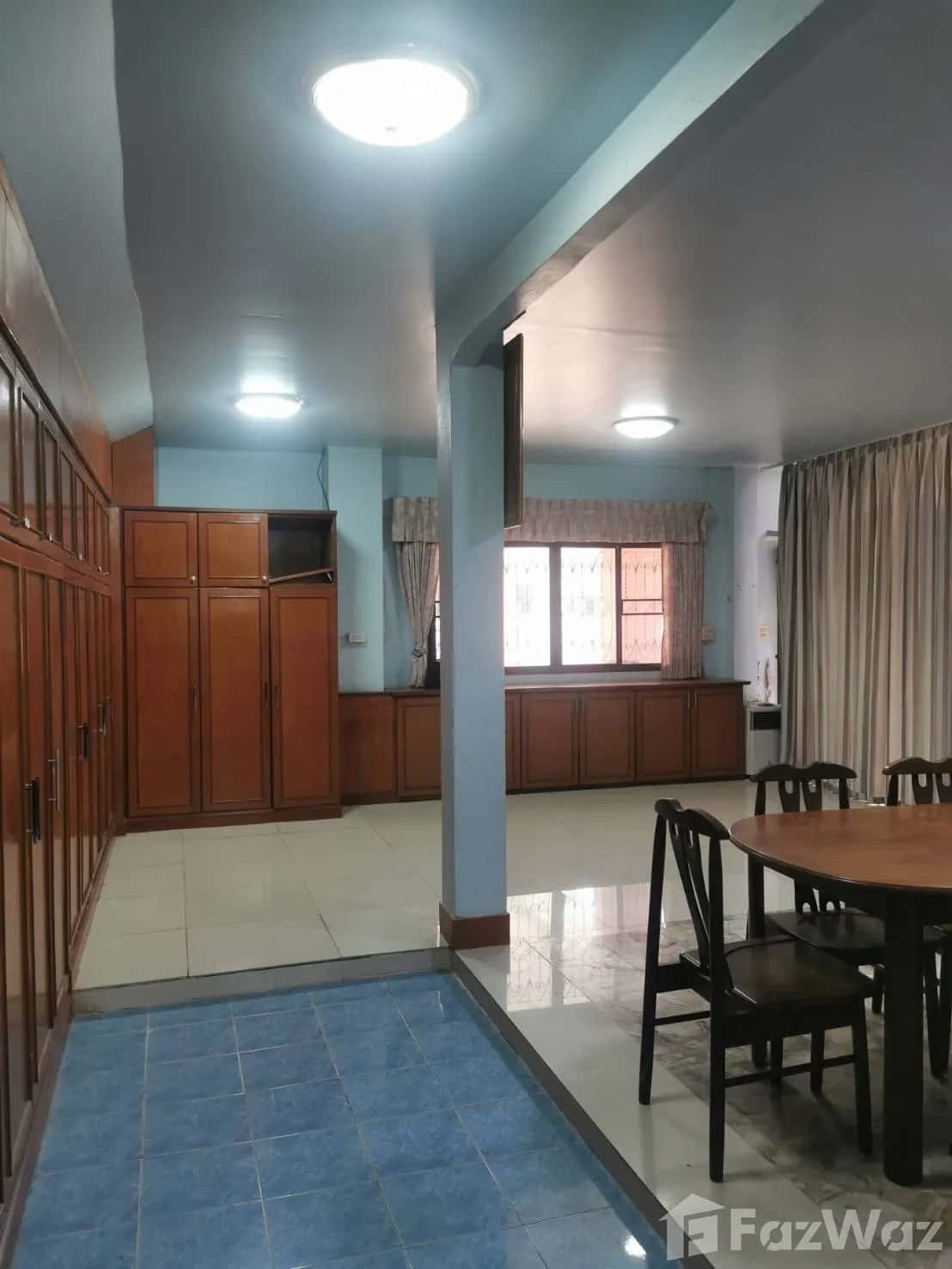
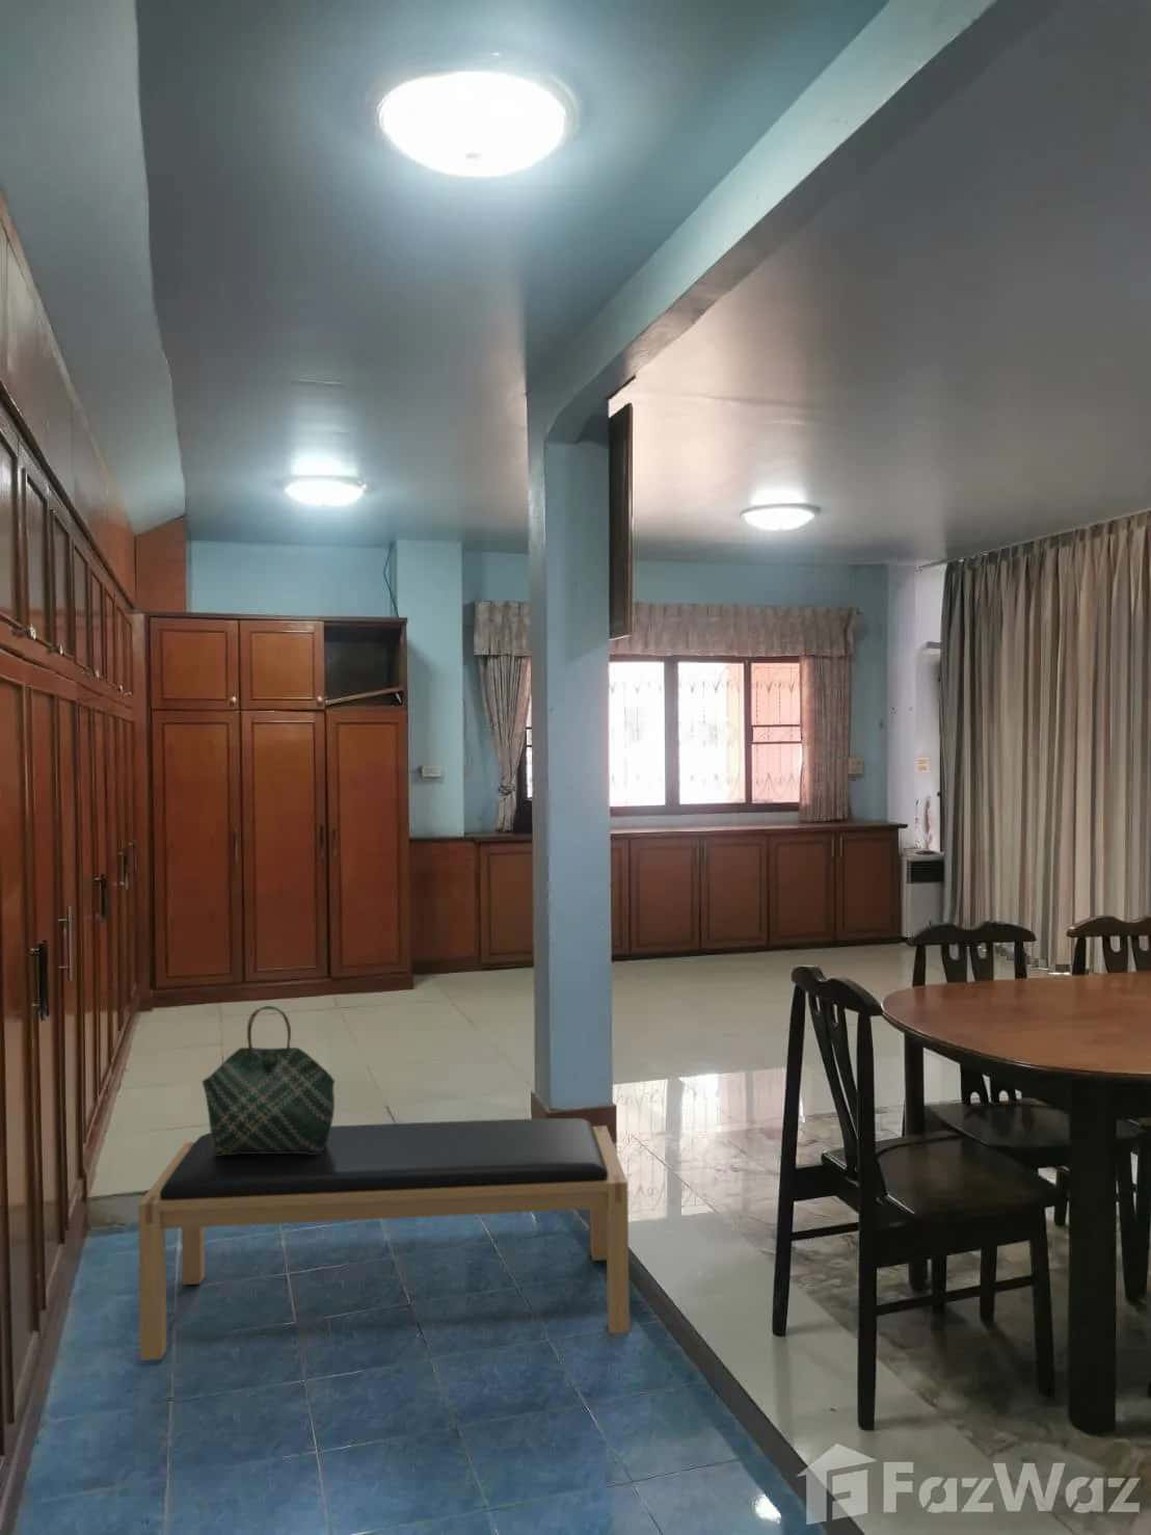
+ tote bag (267, 1078)
+ bench (394, 1217)
